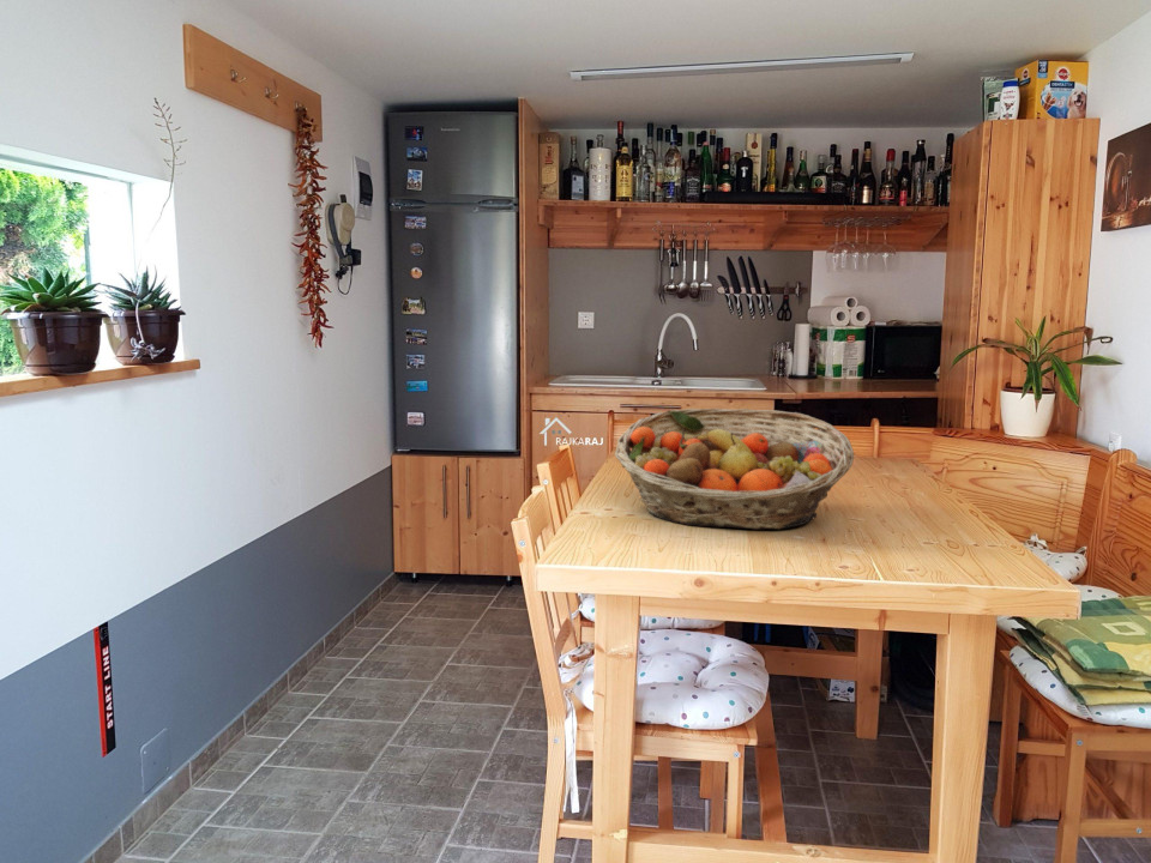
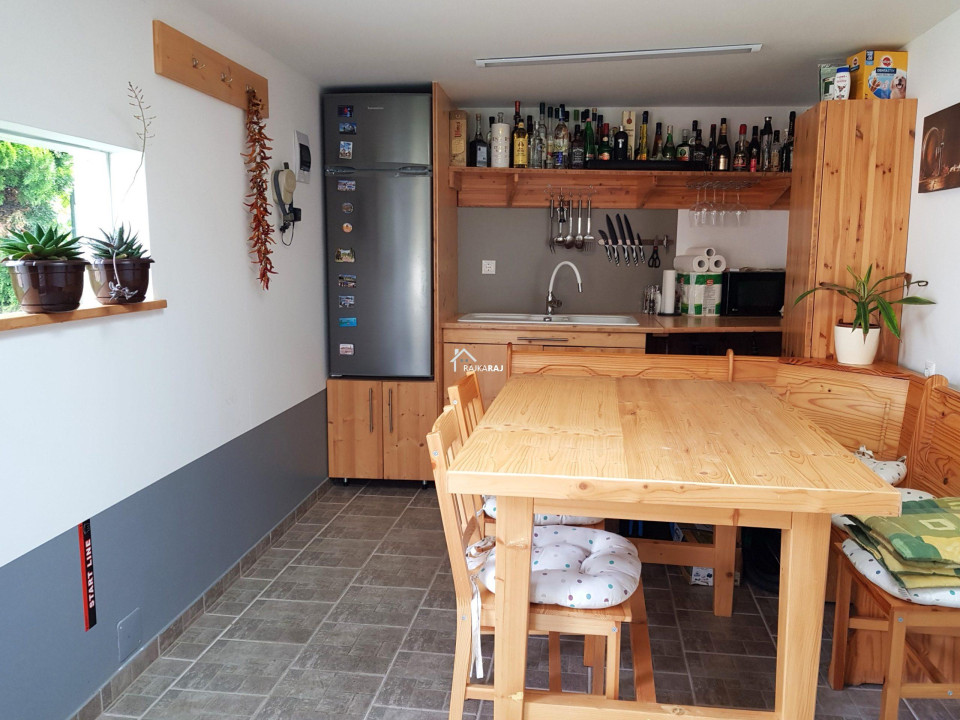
- fruit basket (730, 464)
